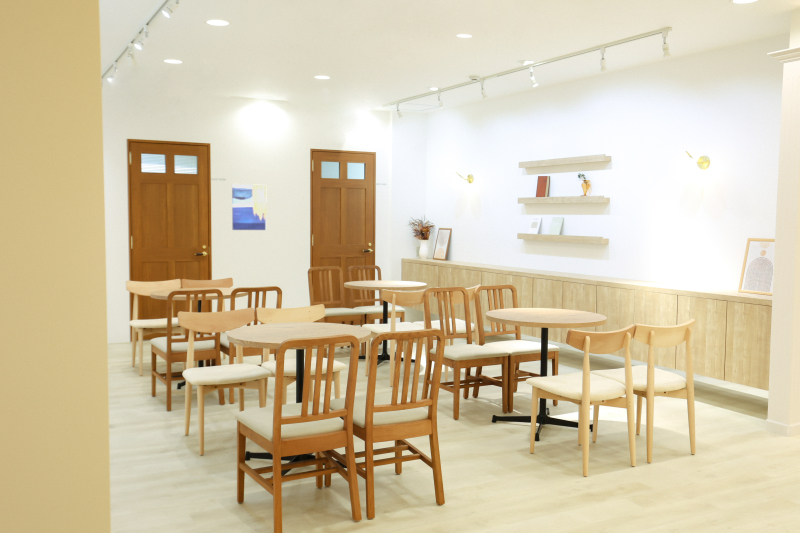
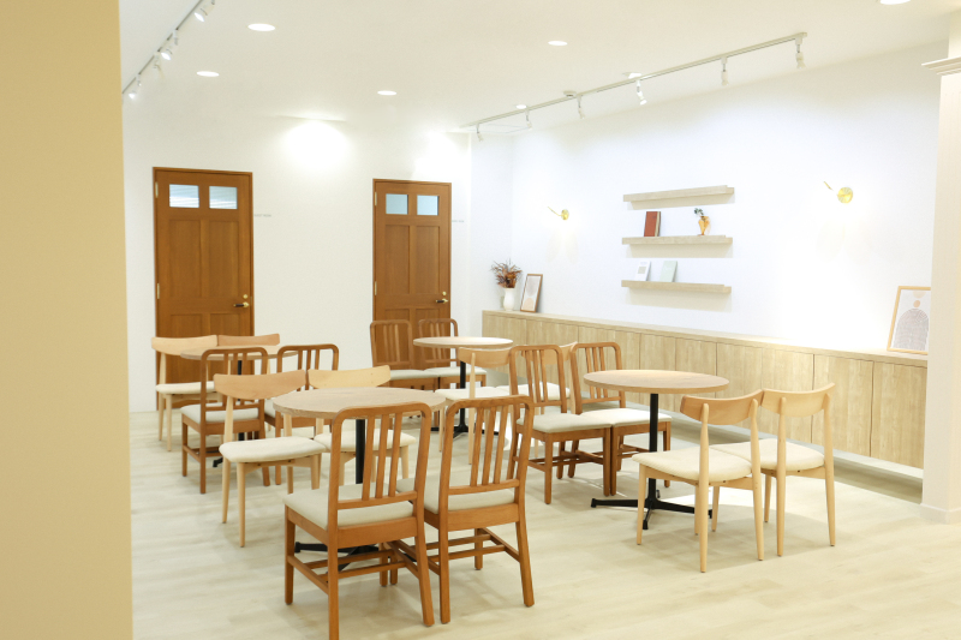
- wall art (249, 207)
